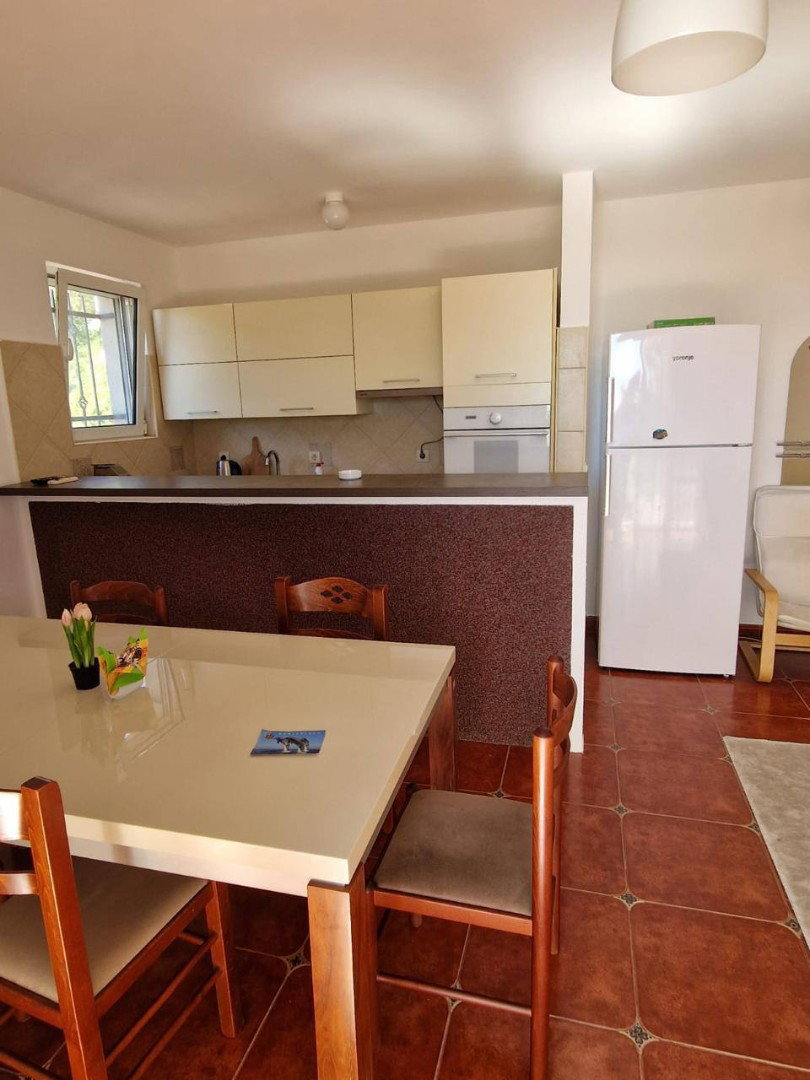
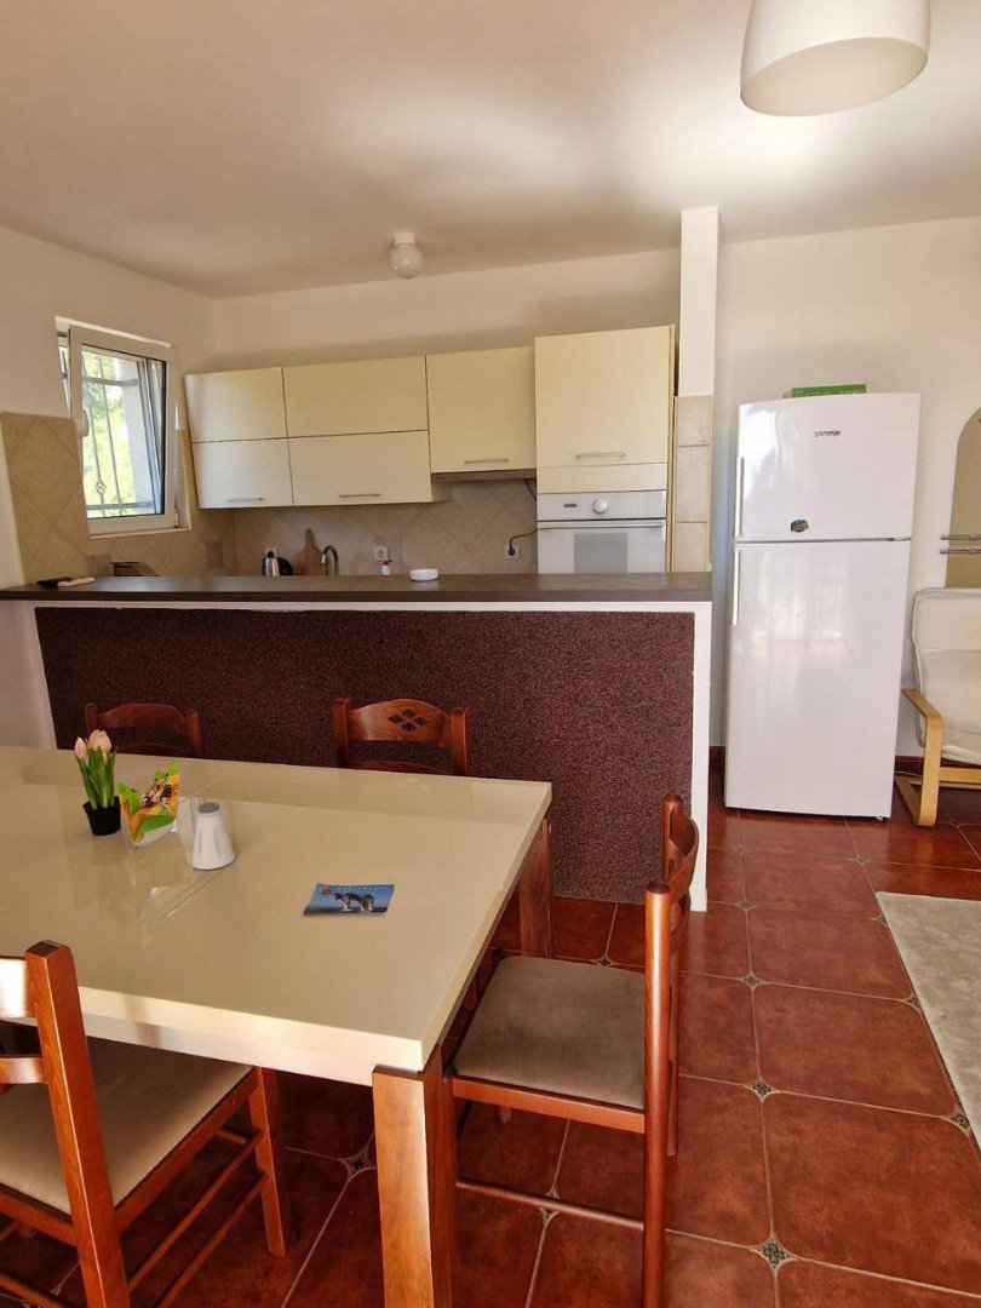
+ saltshaker (211, 832)
